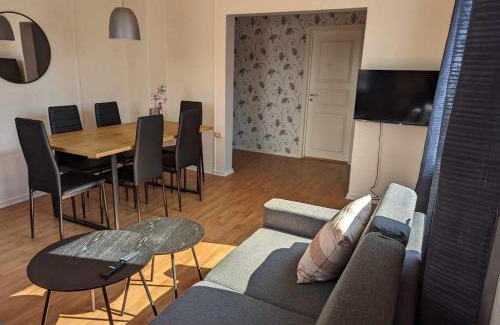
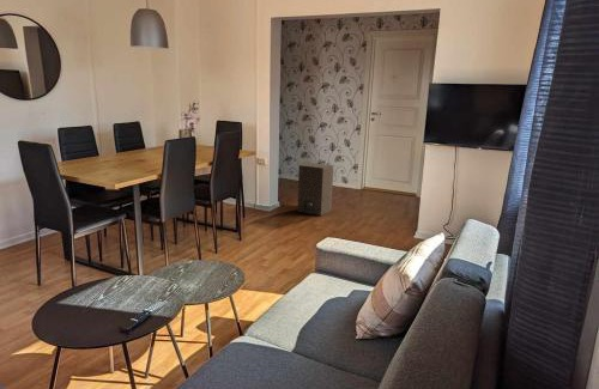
+ speaker (315, 188)
